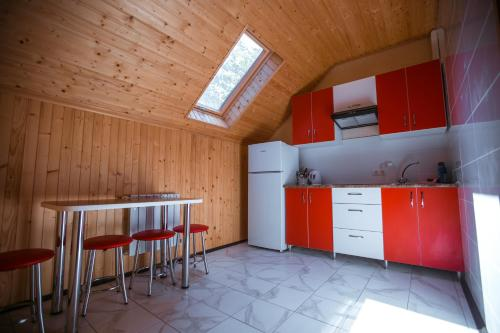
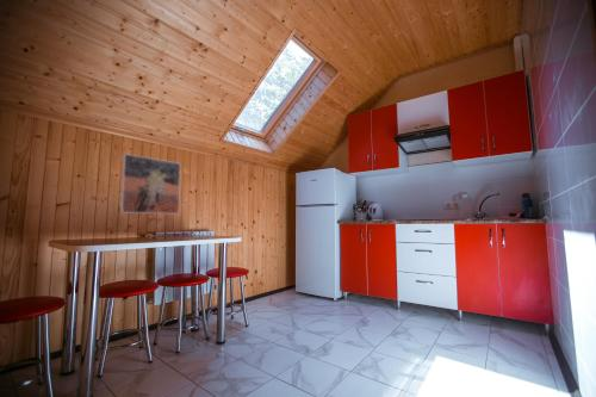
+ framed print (153, 186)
